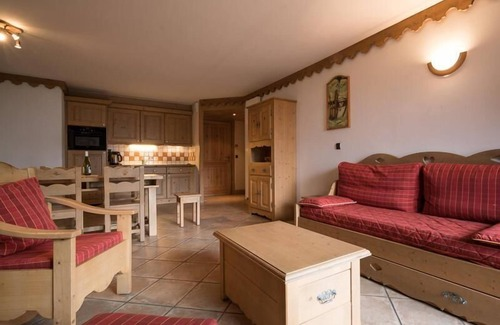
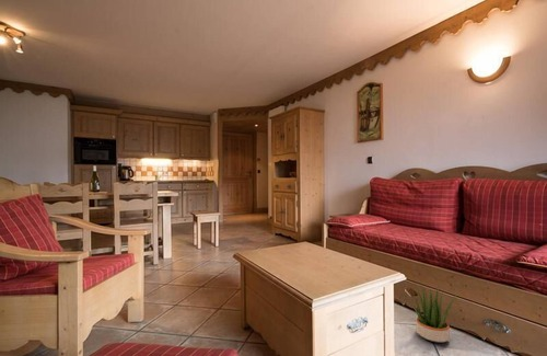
+ potted plant (432, 311)
